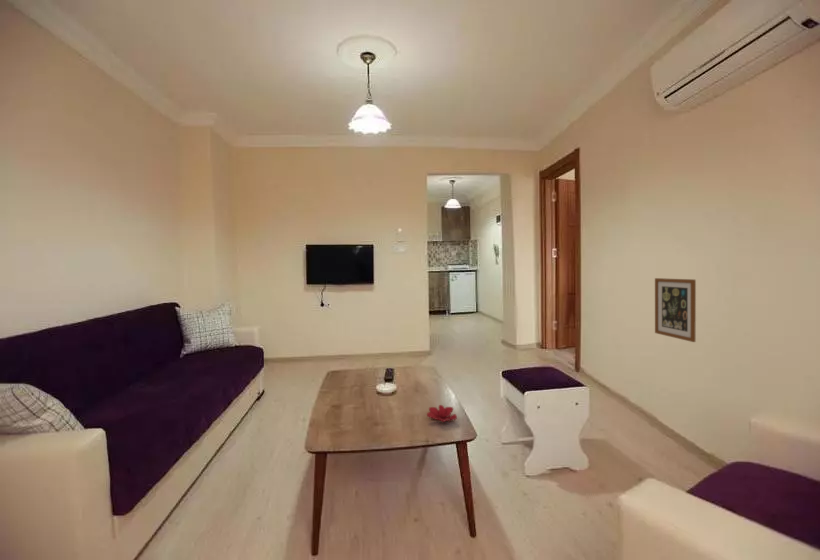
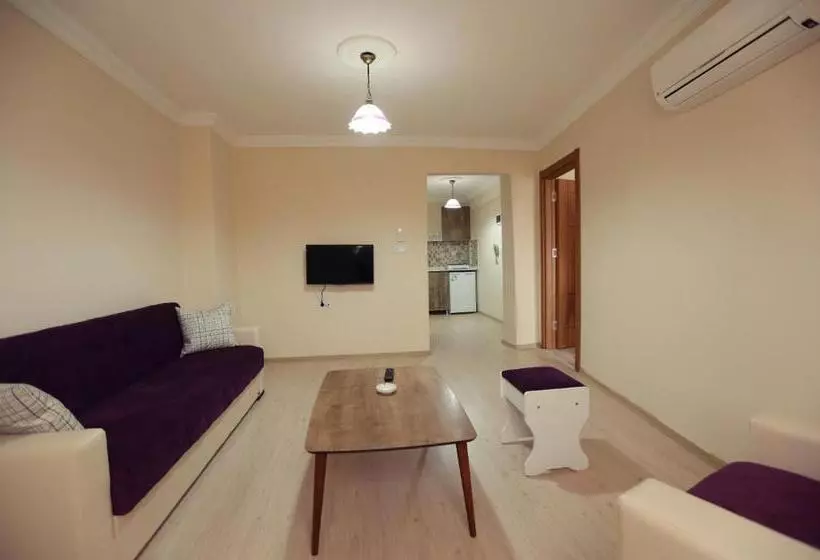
- flower (442, 414)
- wall art (673, 308)
